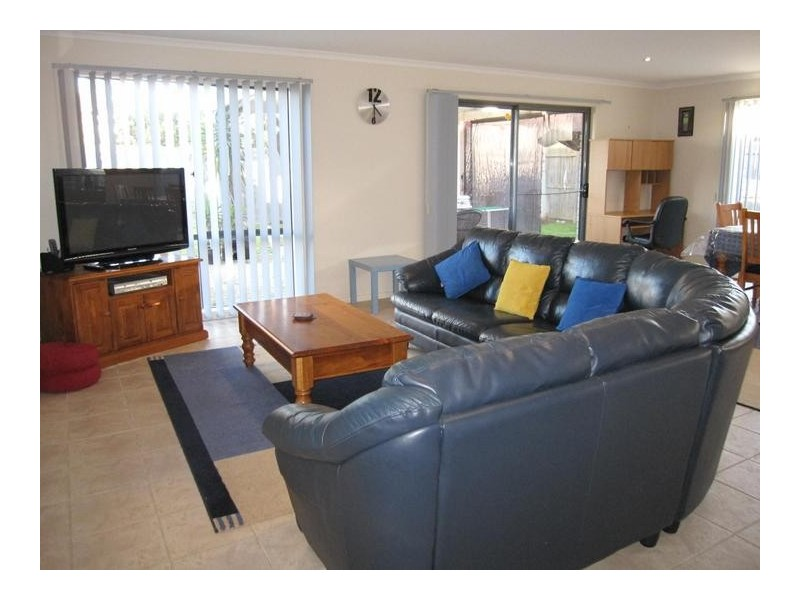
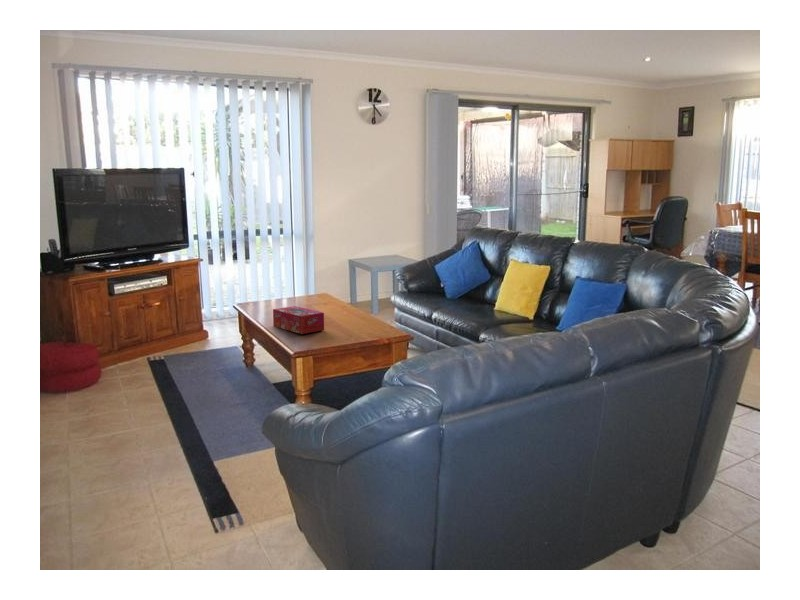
+ tissue box (298, 319)
